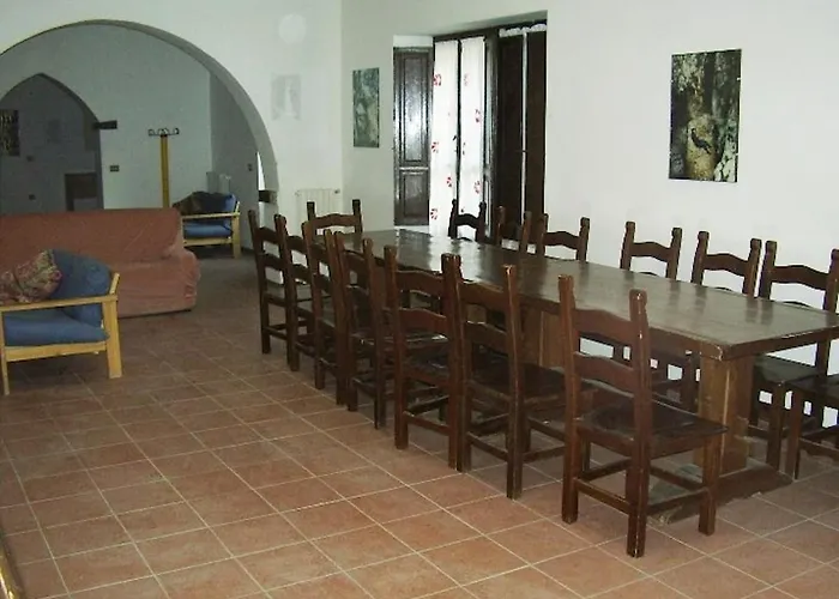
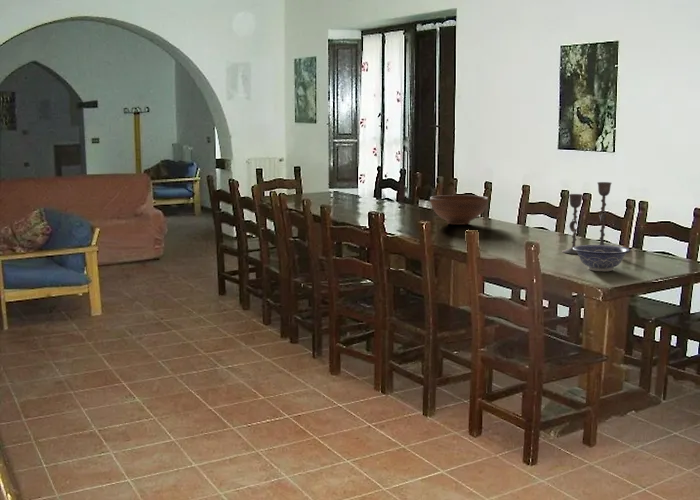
+ fruit bowl (458, 210)
+ candlestick (599, 216)
+ decorative bowl (600, 259)
